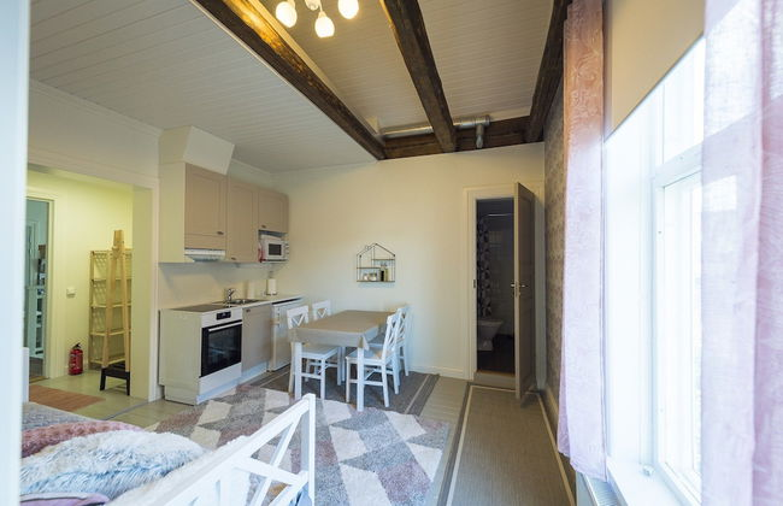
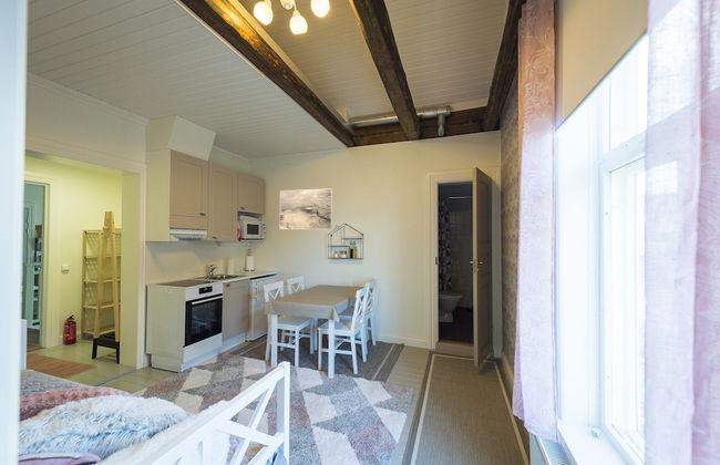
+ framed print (305, 209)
